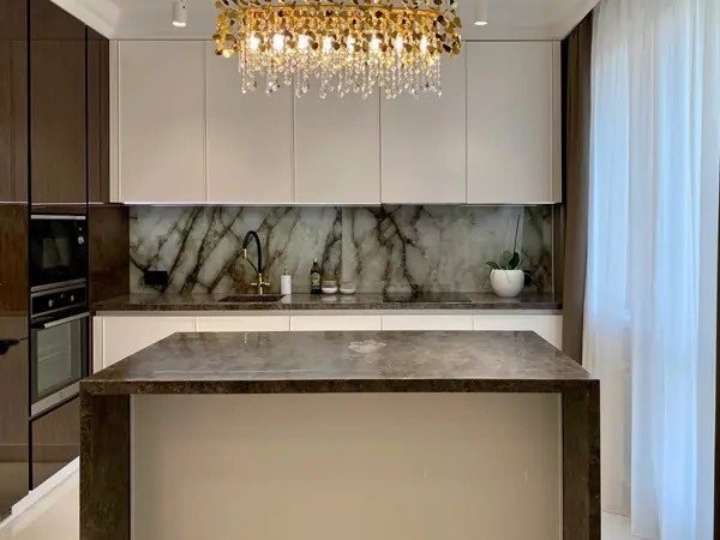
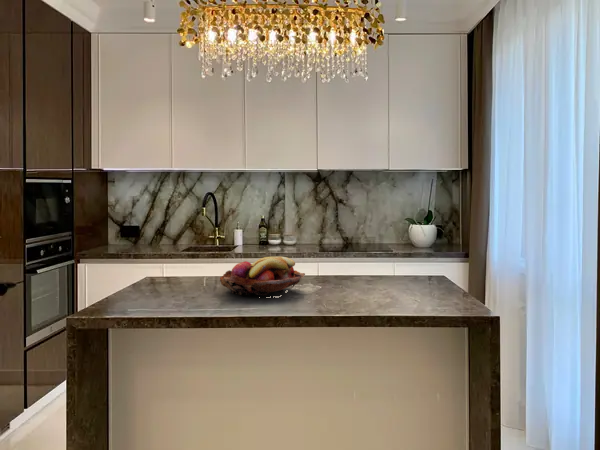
+ fruit basket (262, 274)
